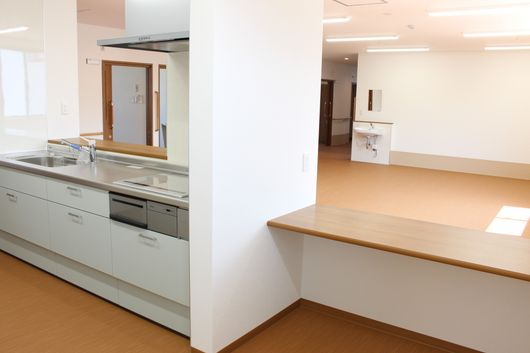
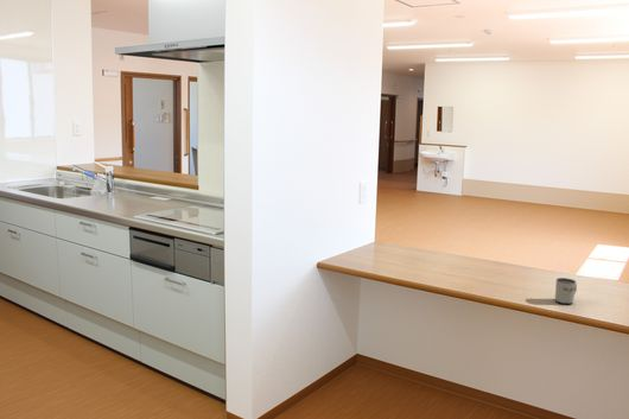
+ mug (567, 290)
